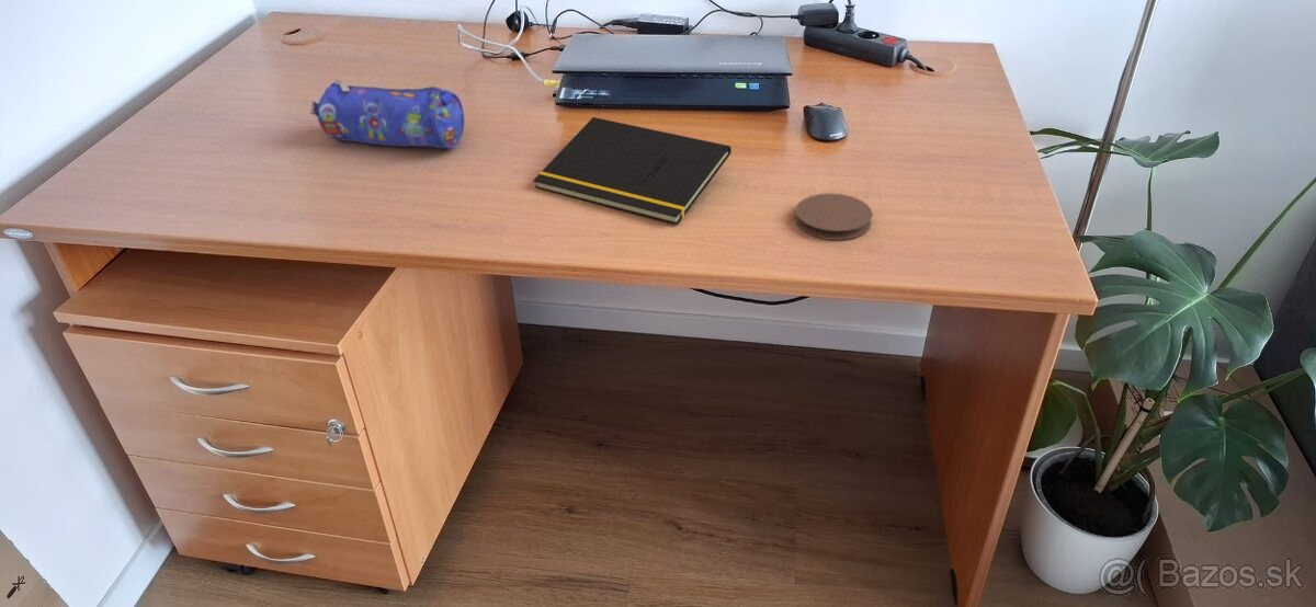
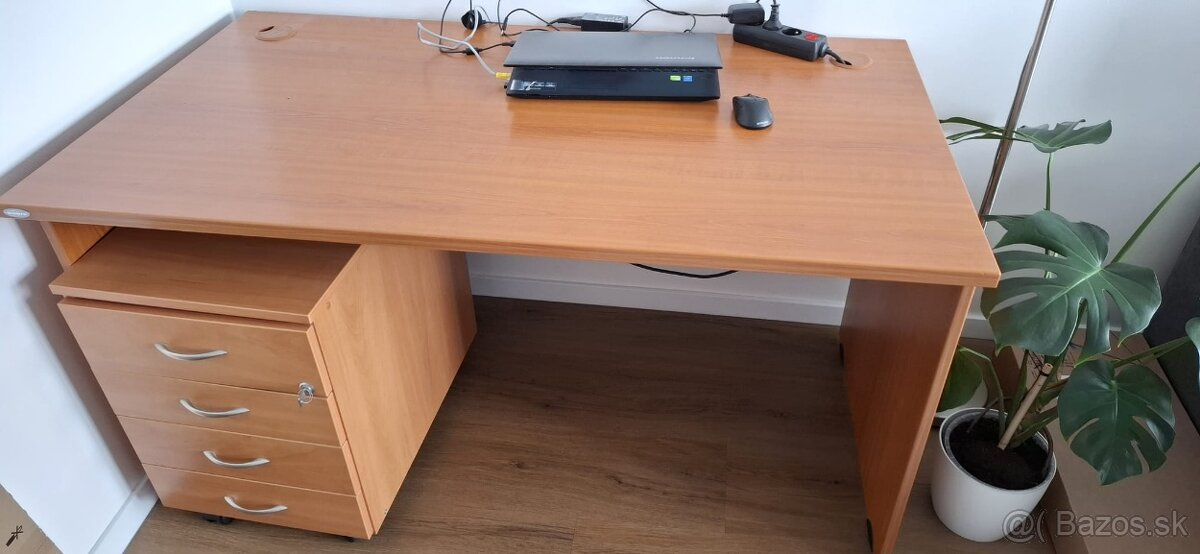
- coaster (833, 216)
- notepad (632, 167)
- pencil case (389, 113)
